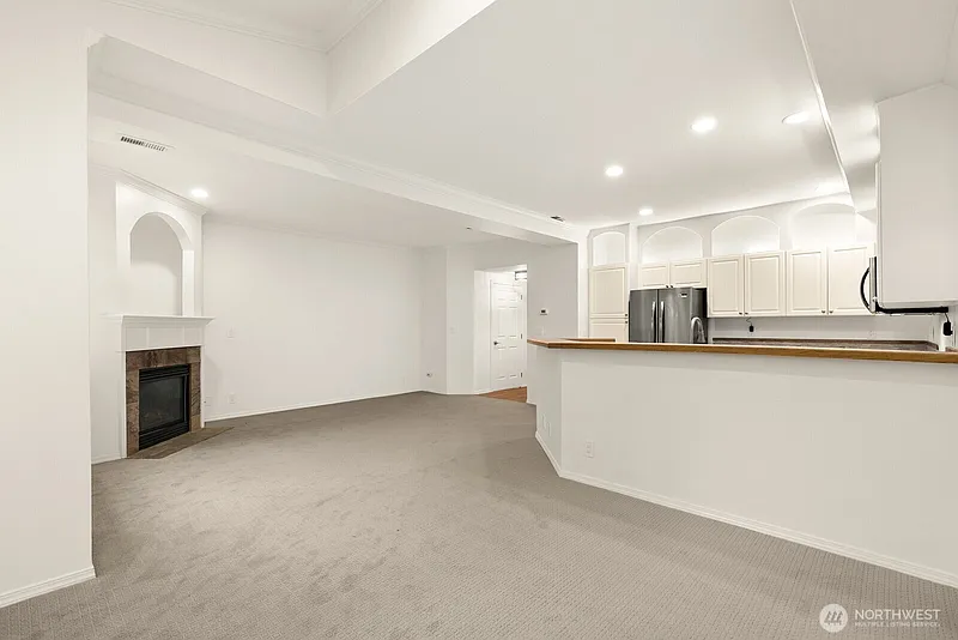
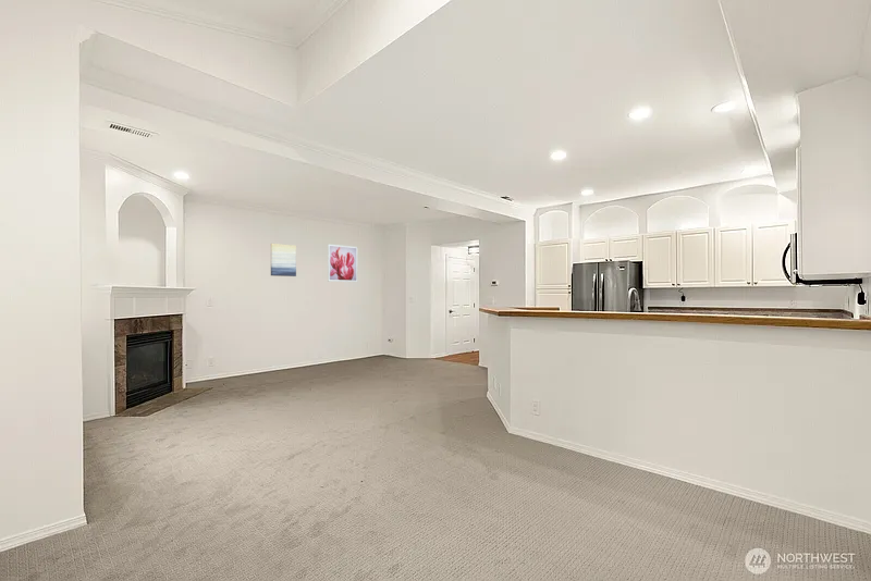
+ wall art (283, 260)
+ wall art (343, 263)
